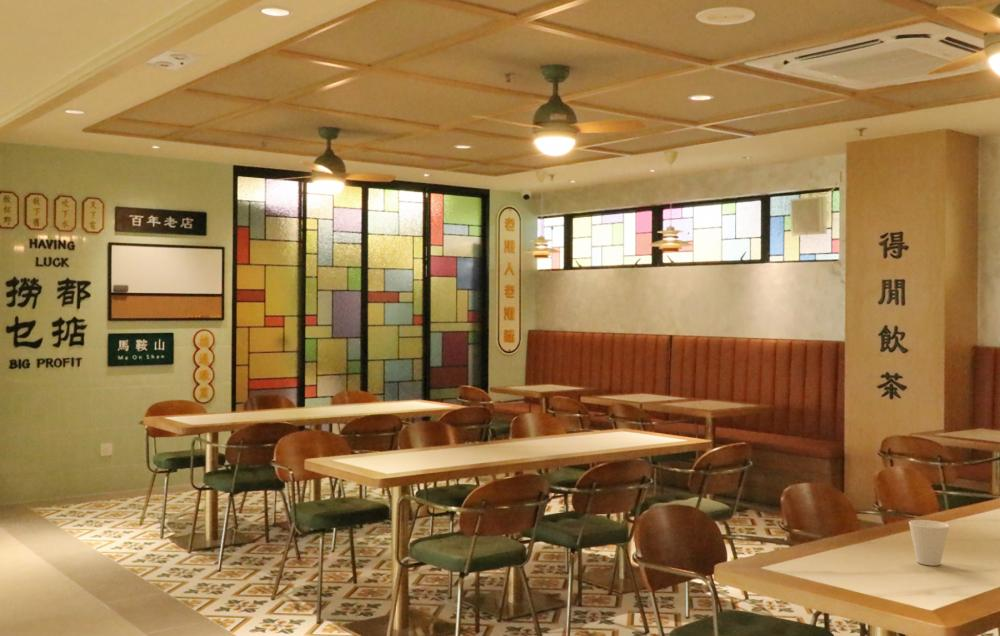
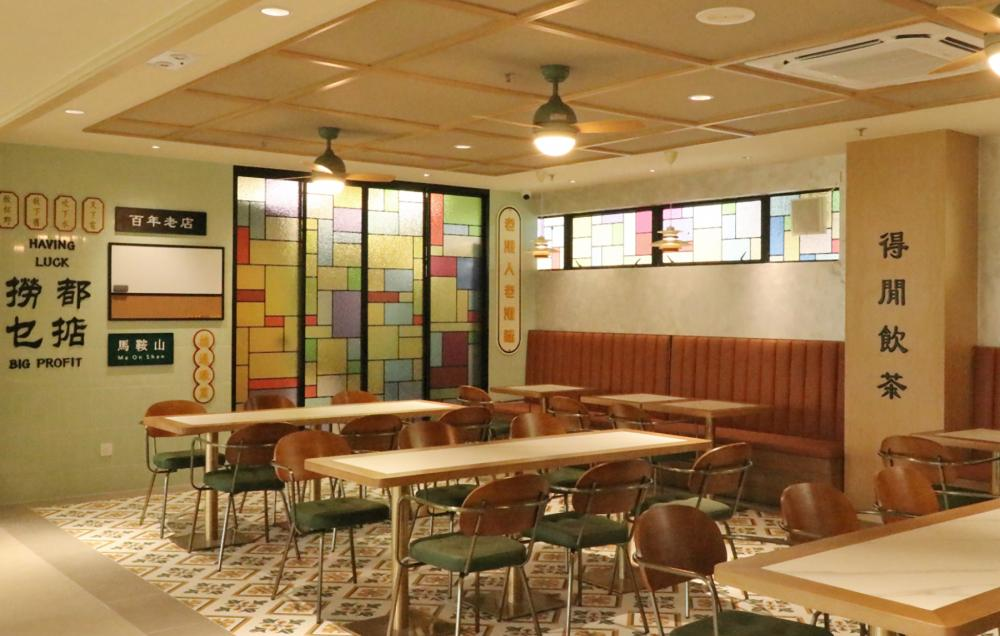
- cup (928, 543)
